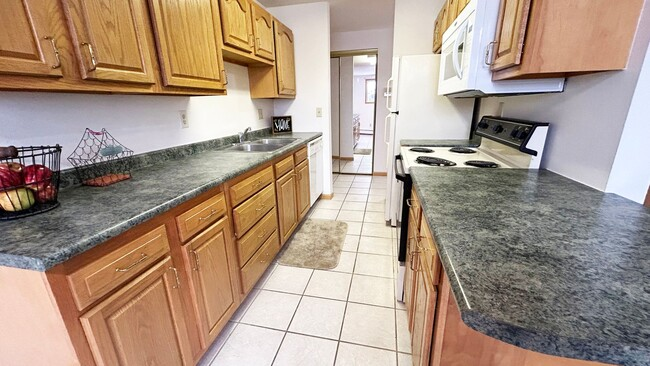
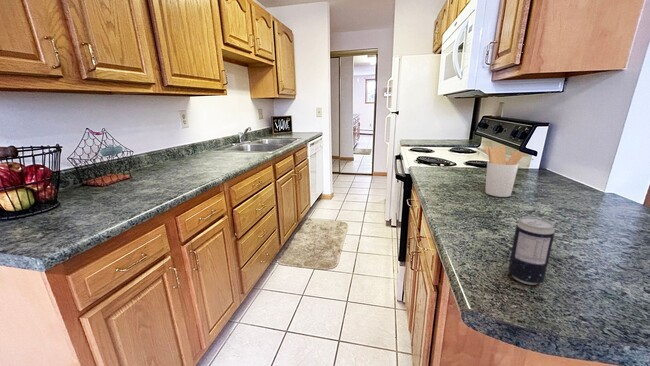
+ utensil holder (498, 169)
+ beverage can (530, 251)
